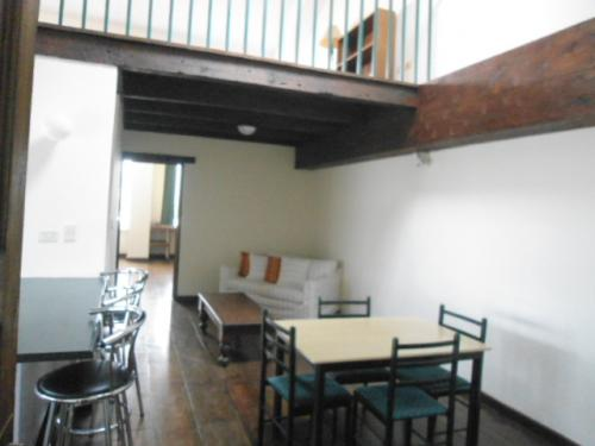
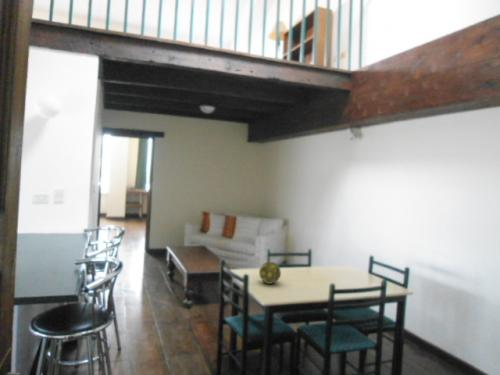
+ decorative ball (270, 272)
